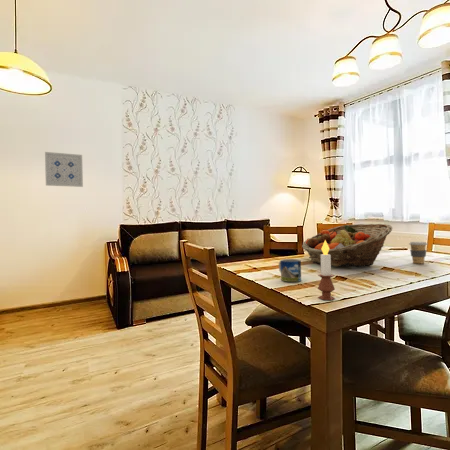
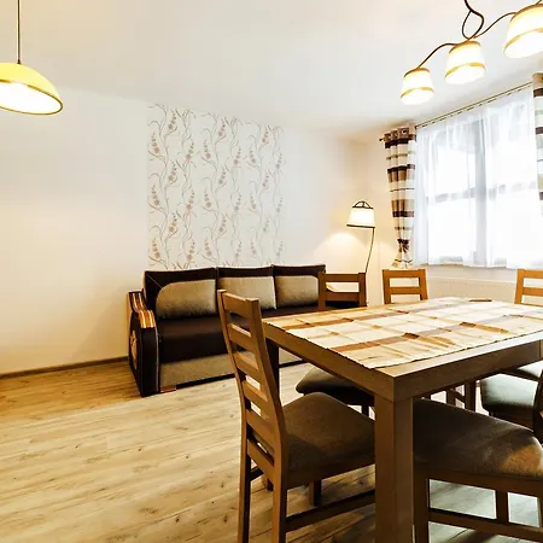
- coffee cup (418, 252)
- fruit basket (344, 243)
- wall art (64, 169)
- mug (288, 269)
- candle (325, 268)
